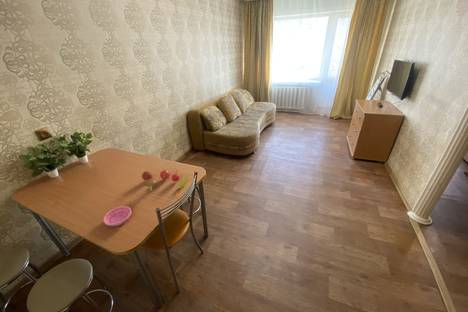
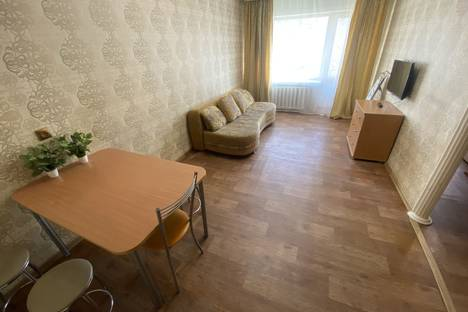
- saucer (118, 216)
- fruit (162, 178)
